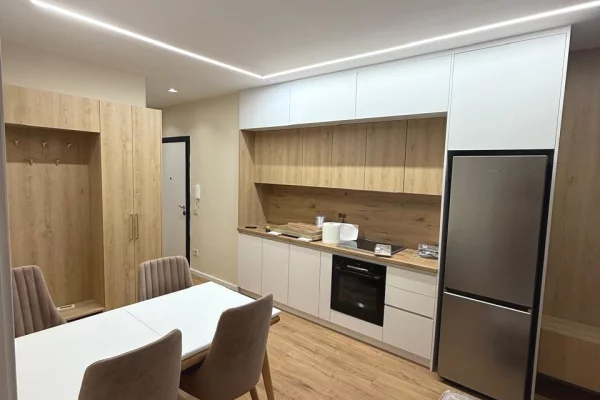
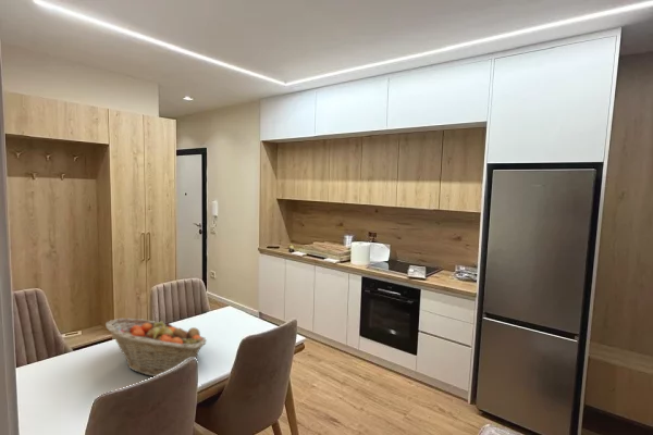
+ fruit basket (157, 339)
